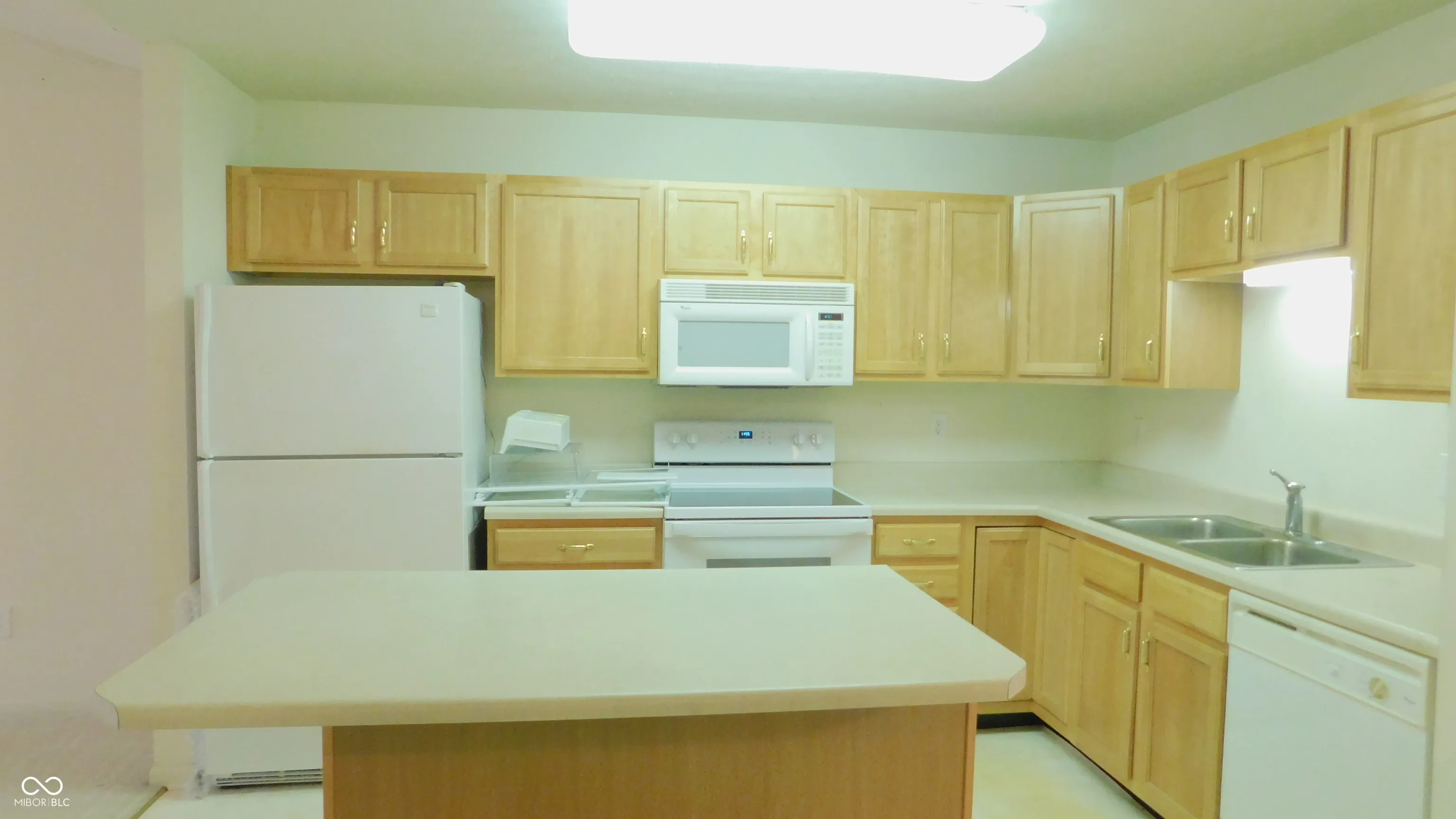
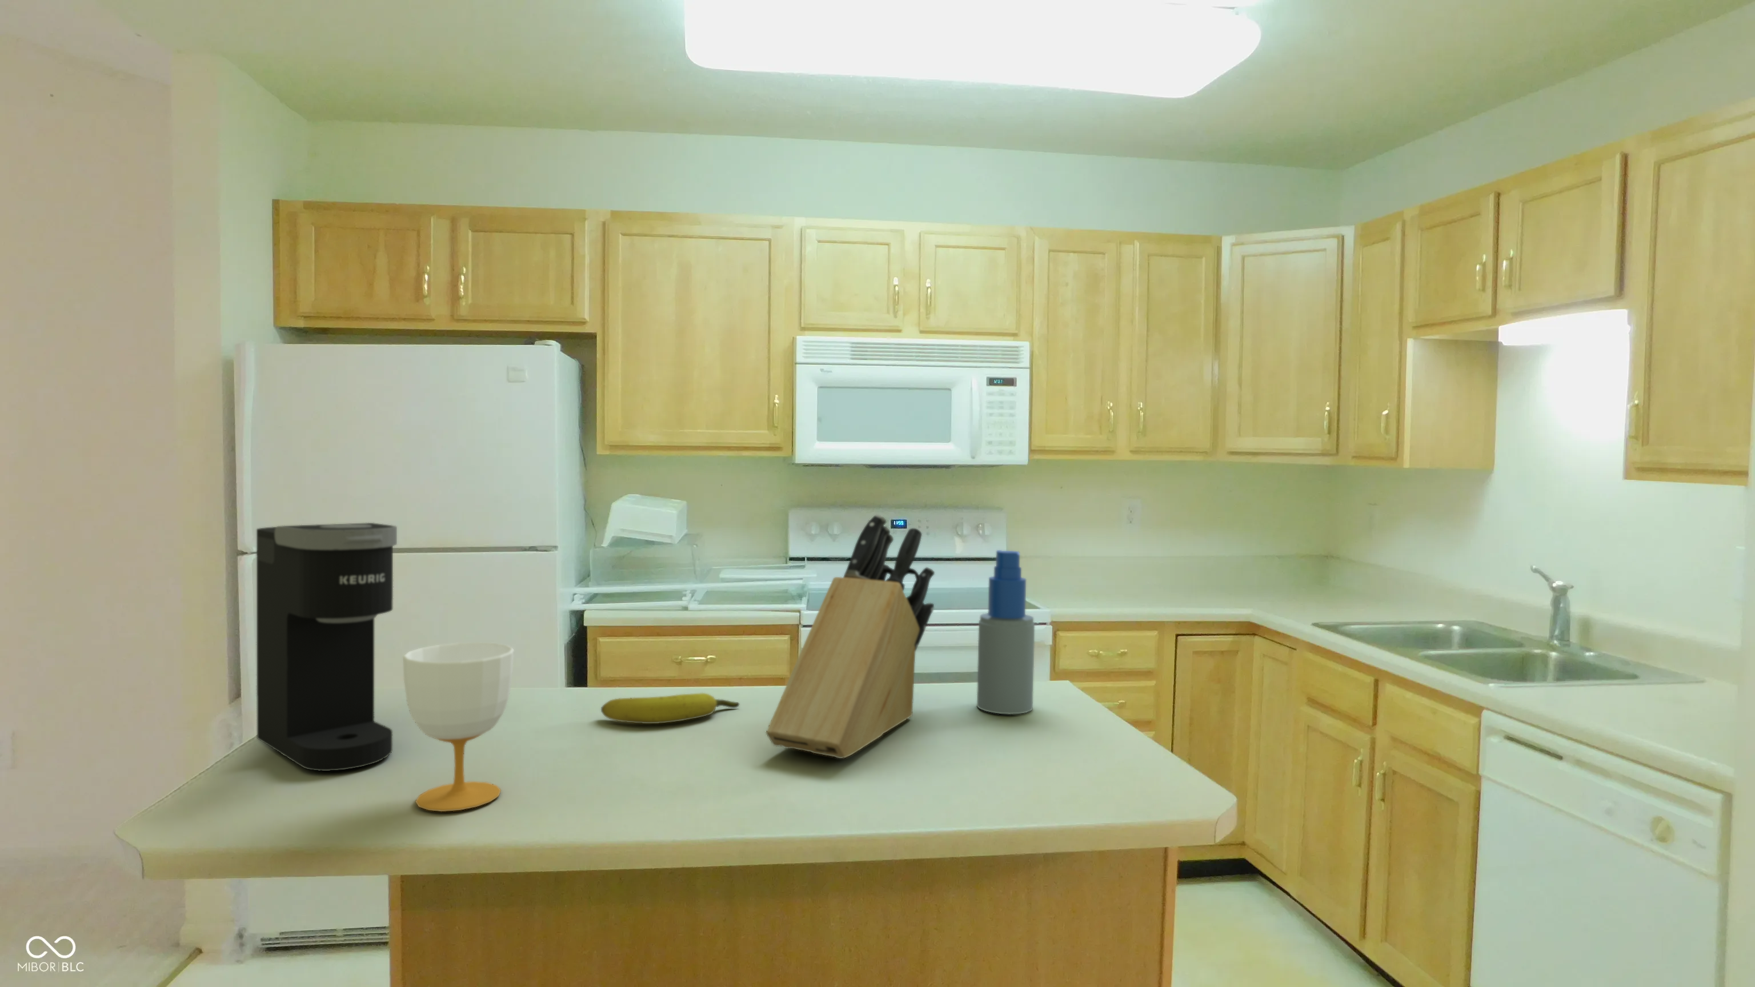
+ spray bottle (1006, 629)
+ banana (671, 704)
+ coffee maker (324, 635)
+ knife block (861, 623)
+ cup (459, 724)
